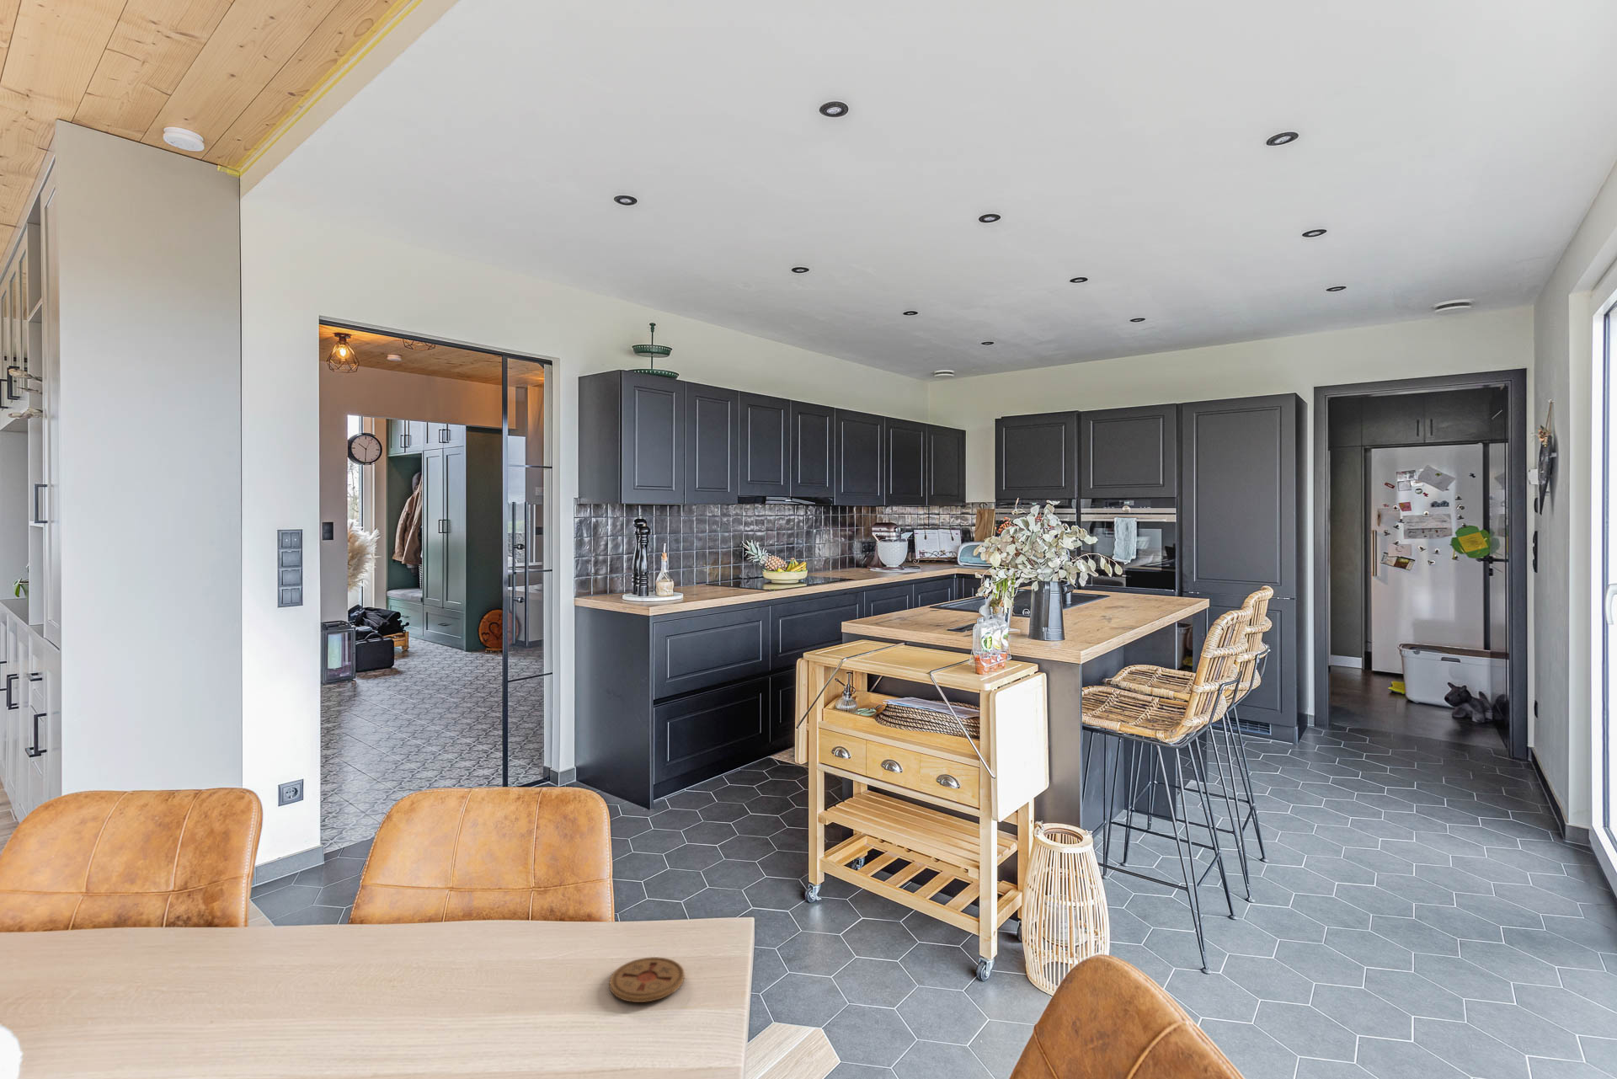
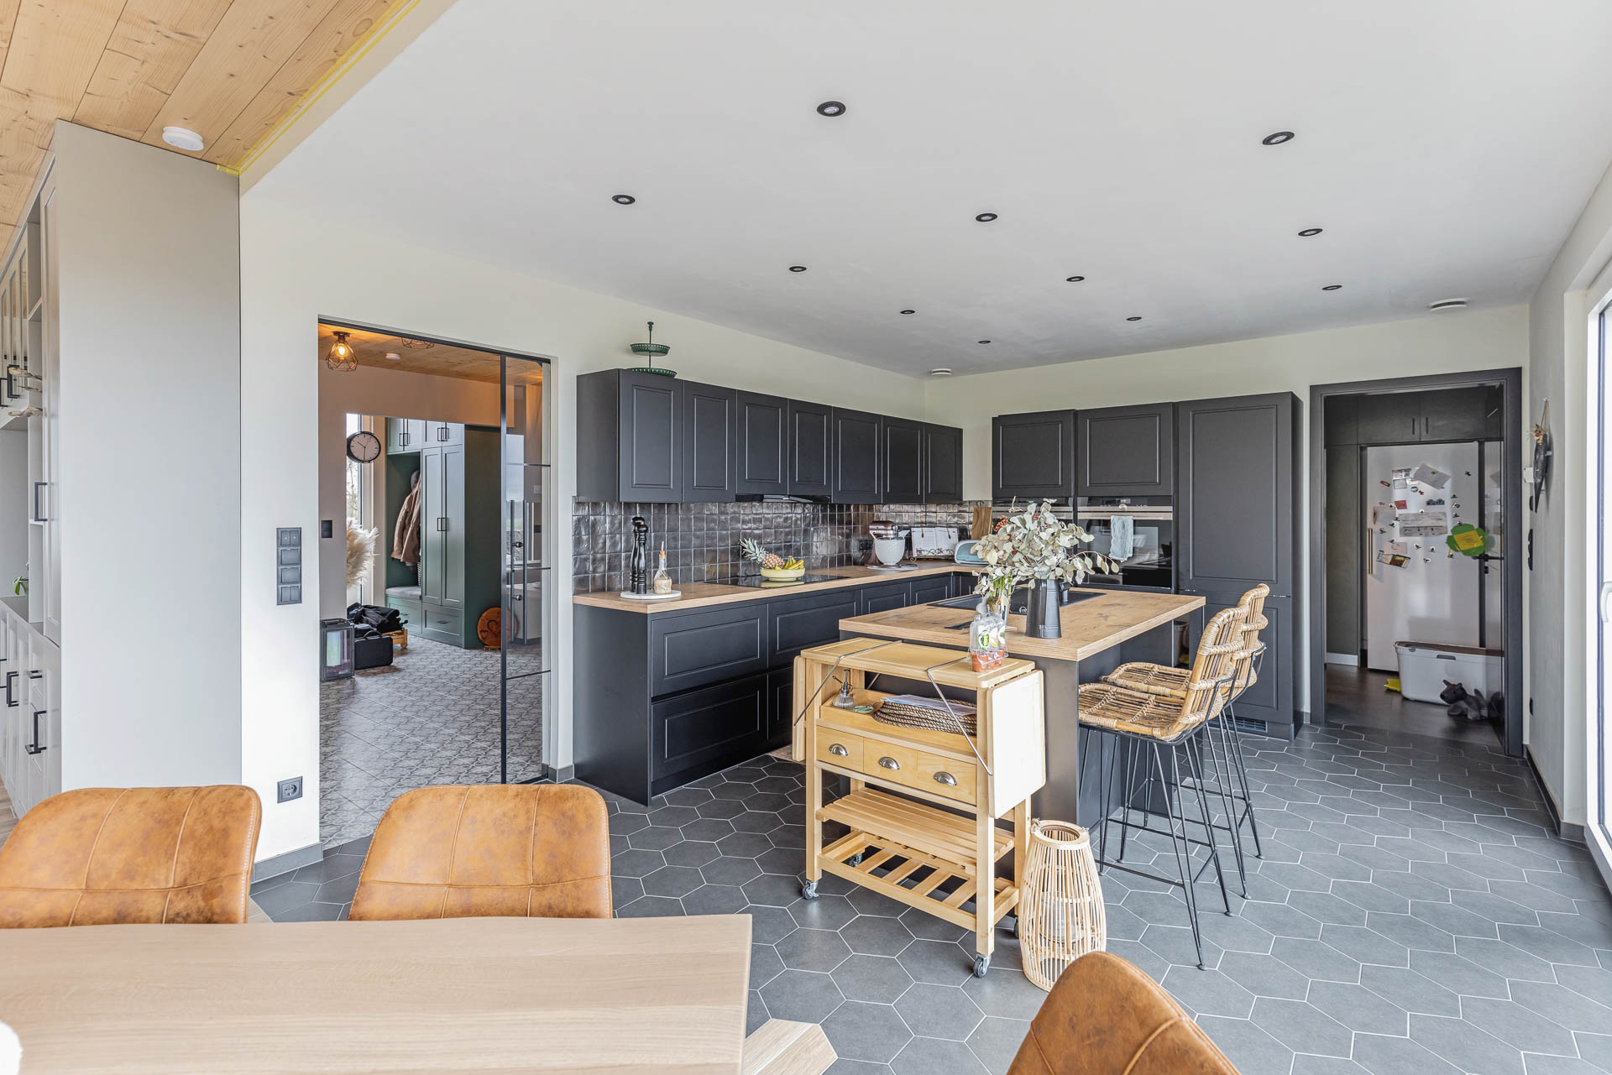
- coaster (647, 978)
